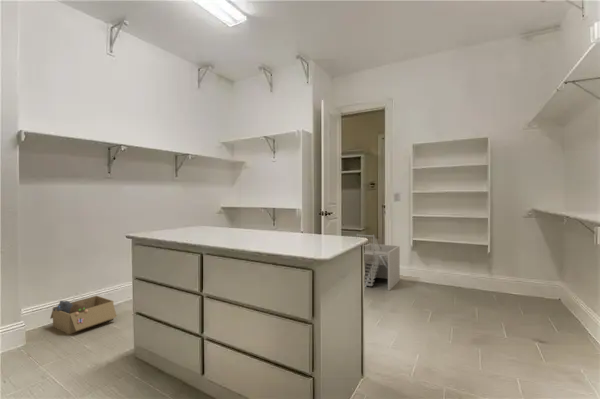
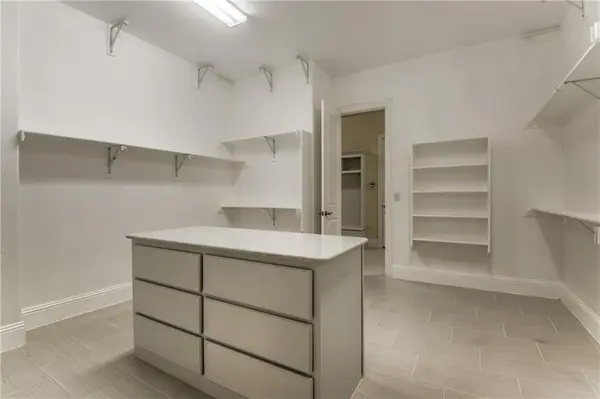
- architectural model (378, 257)
- cardboard box (83, 309)
